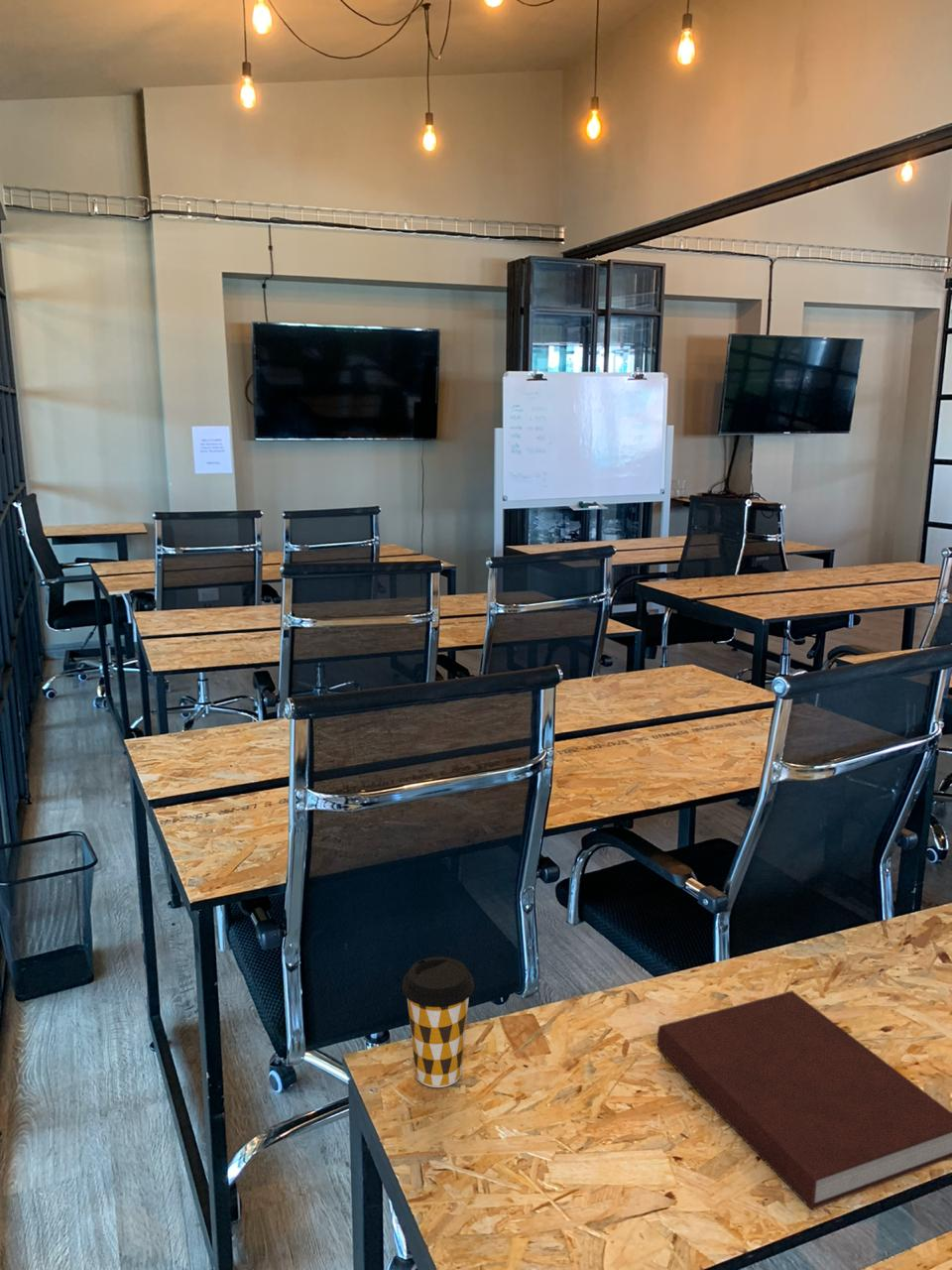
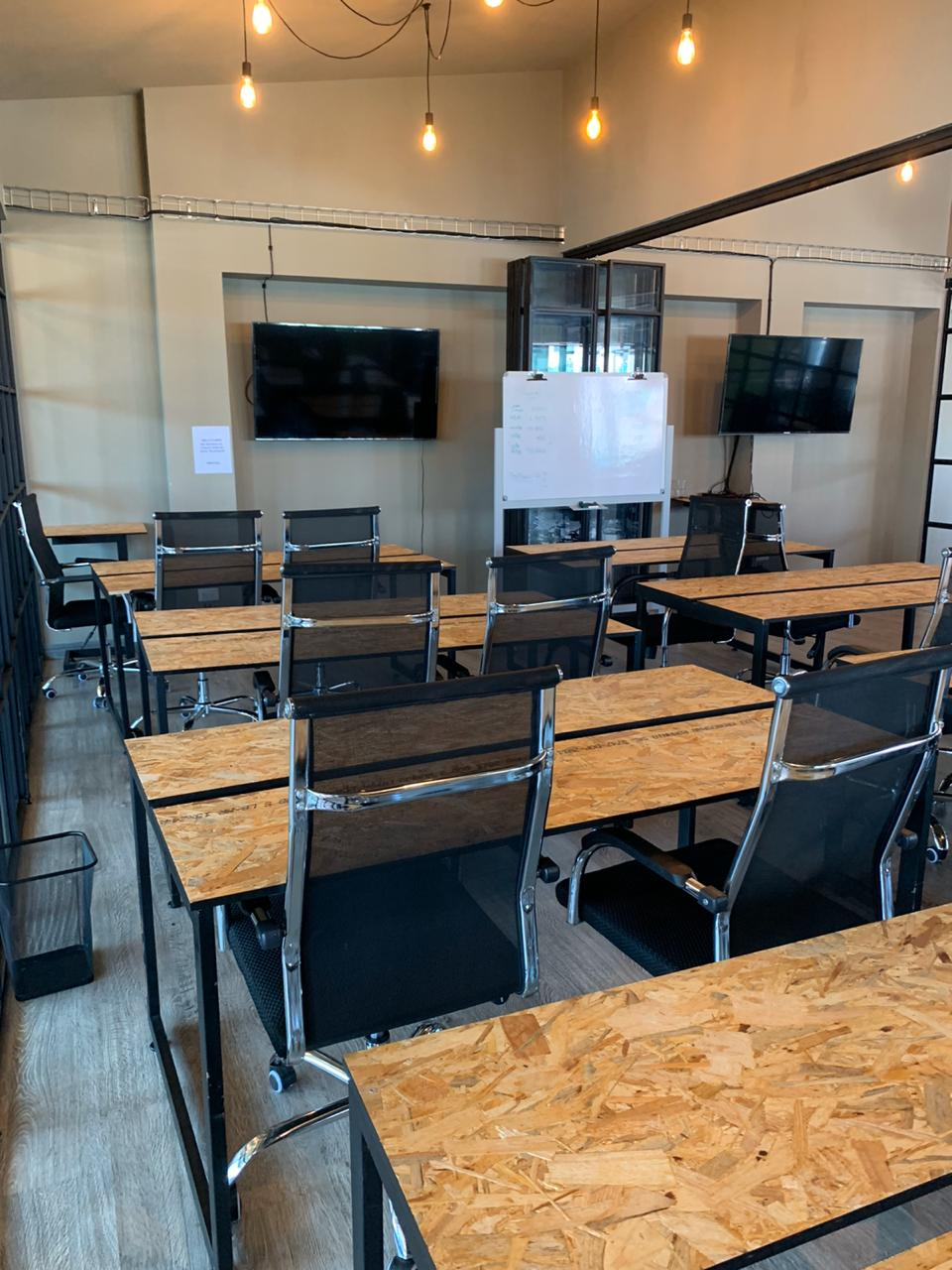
- notebook (799, 1084)
- coffee cup (438, 1022)
